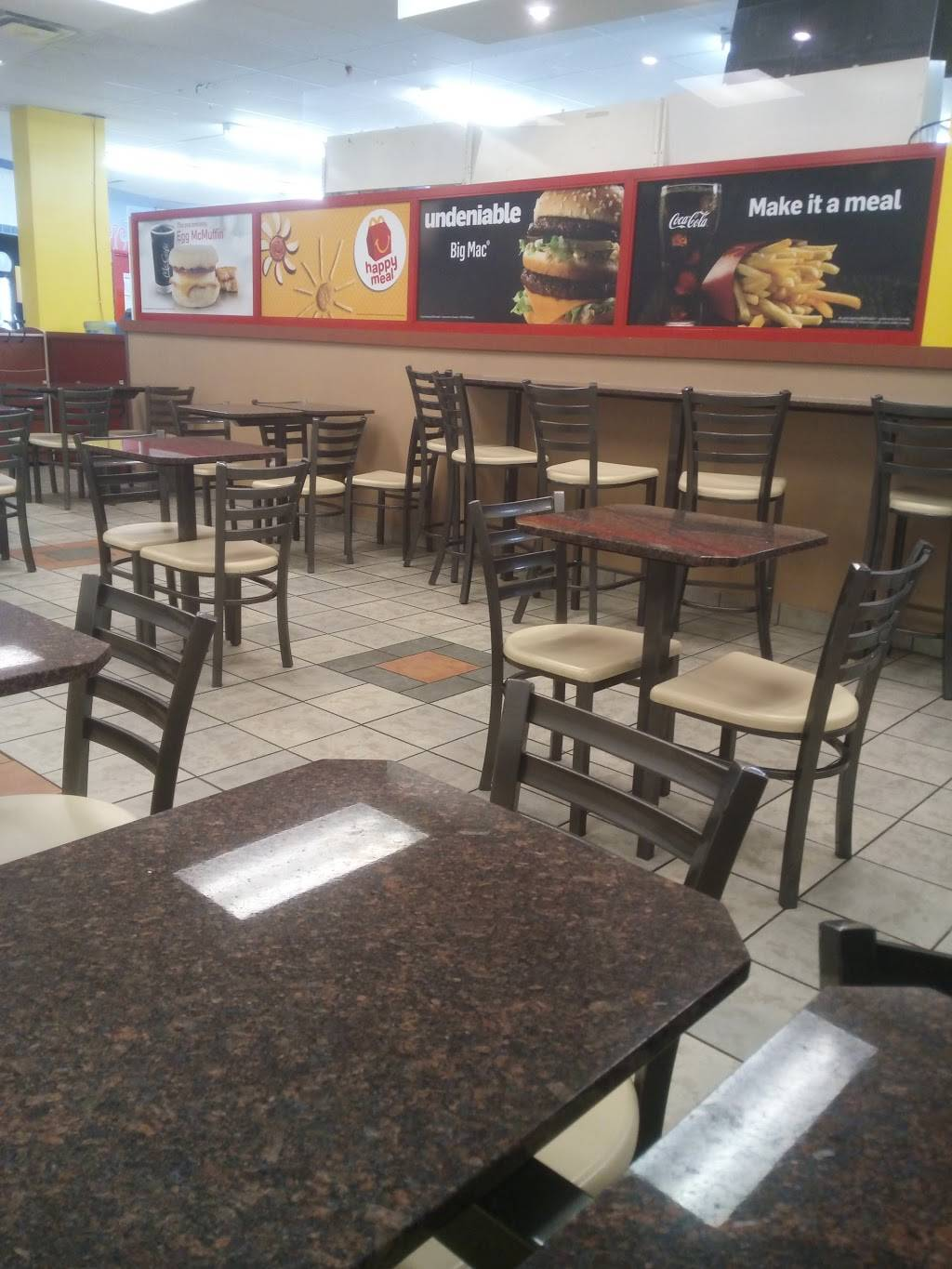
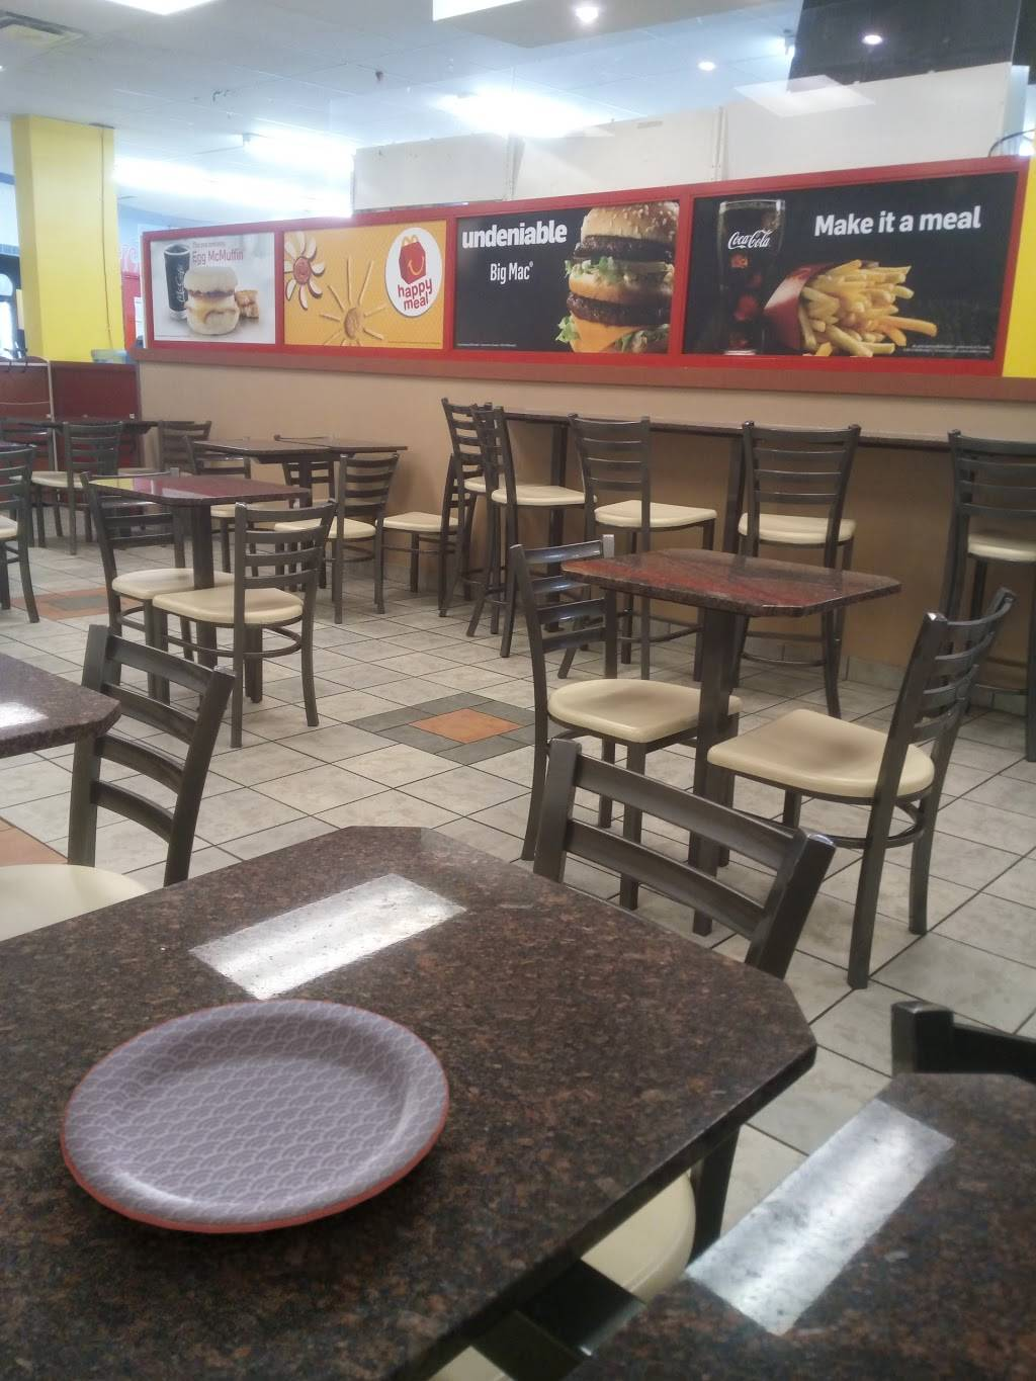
+ plate (262, 1108)
